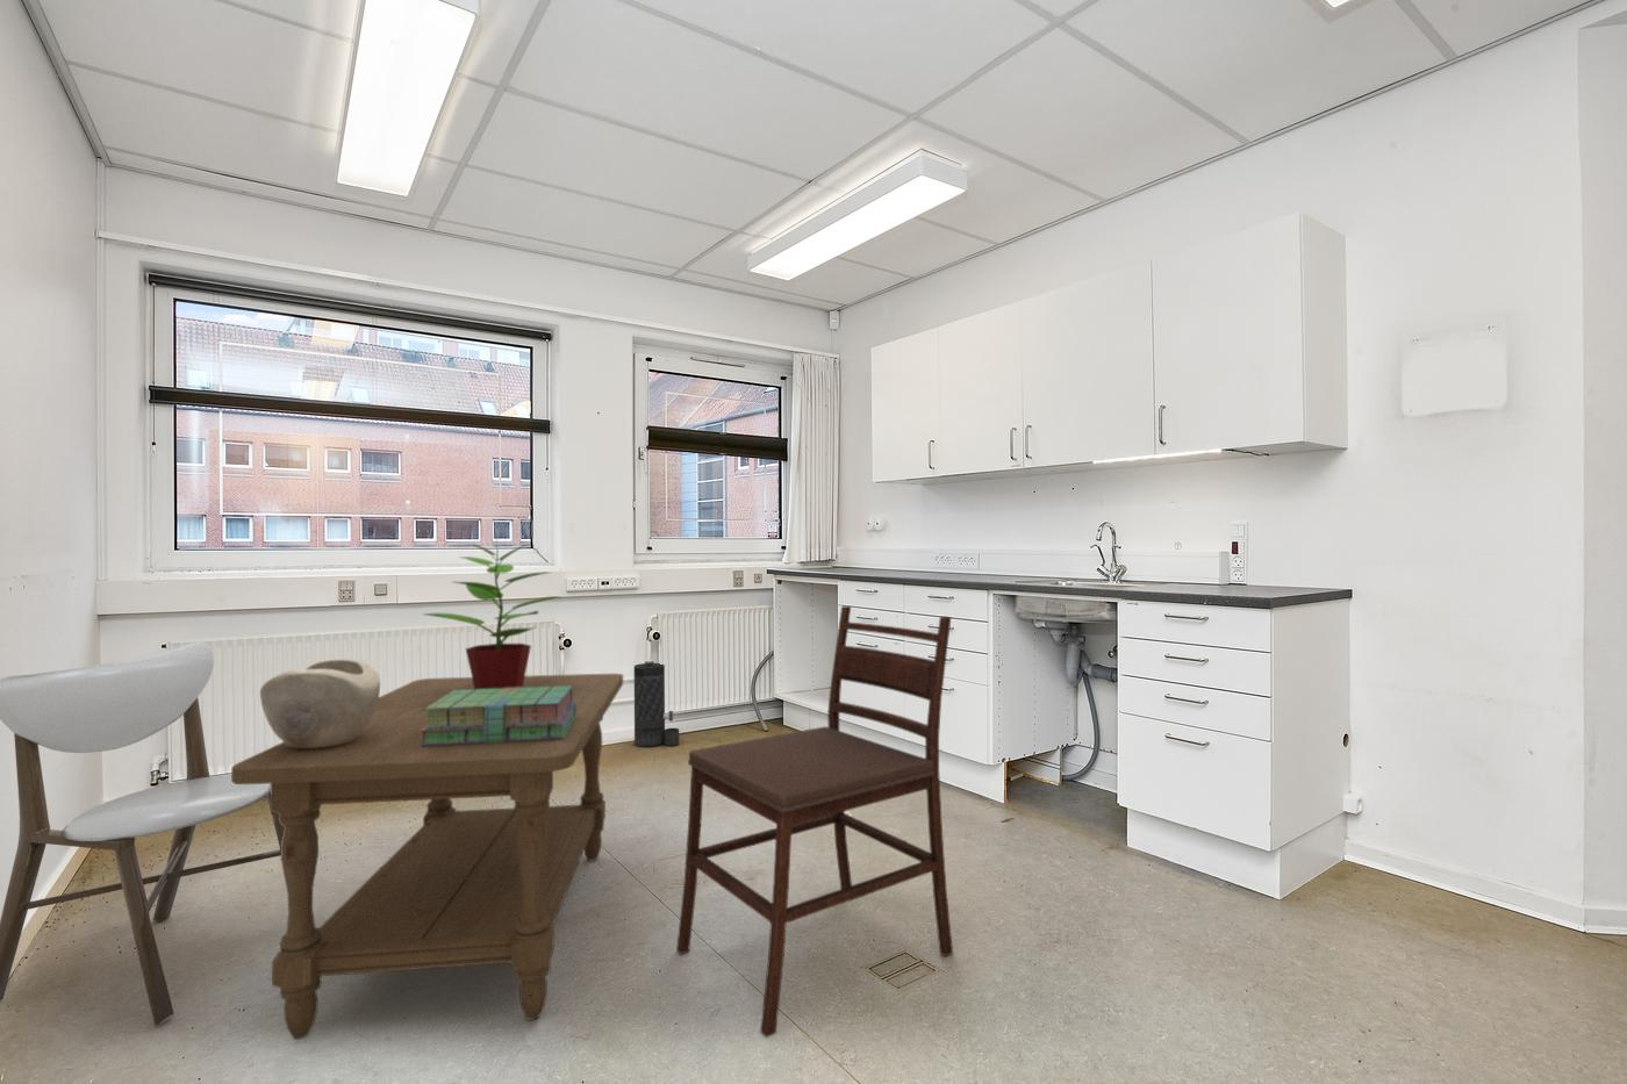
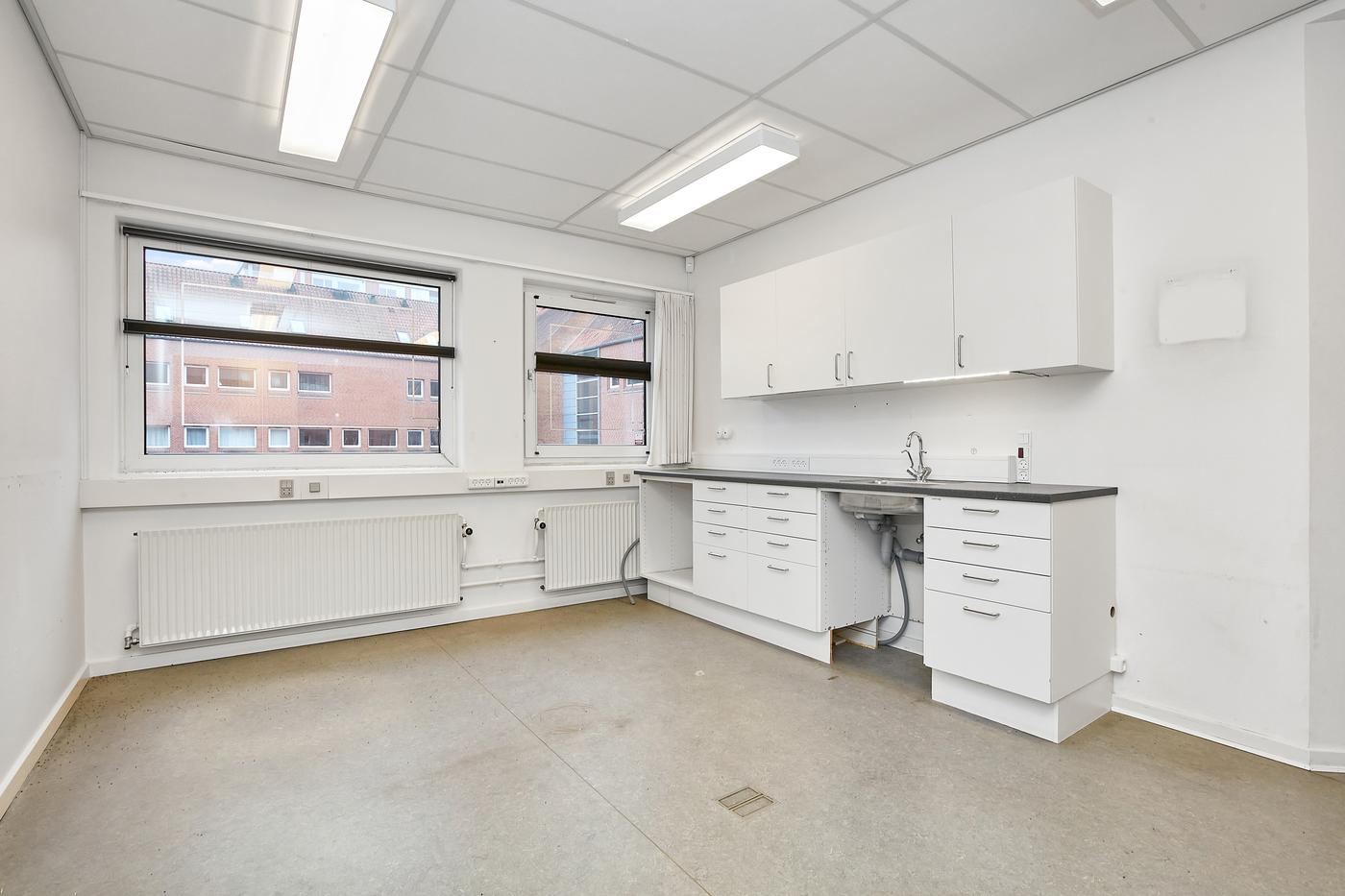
- canister (654, 702)
- dining chair (813, 784)
- dining chair (162, 808)
- coffee table (477, 818)
- decorative bowl (322, 702)
- stack of books (503, 711)
- potted plant (495, 617)
